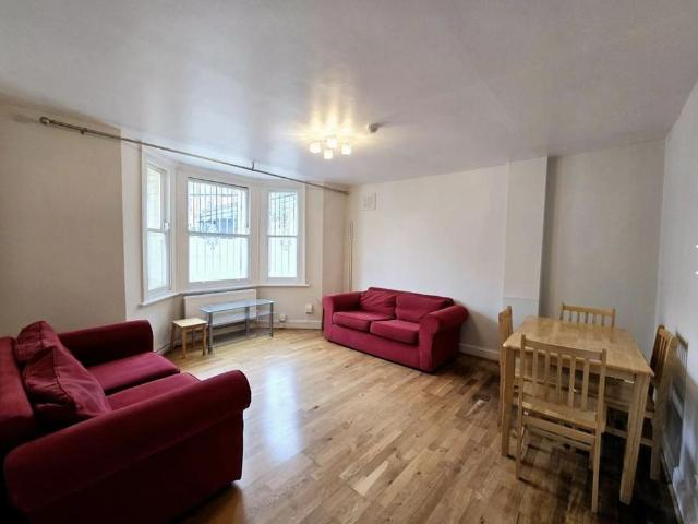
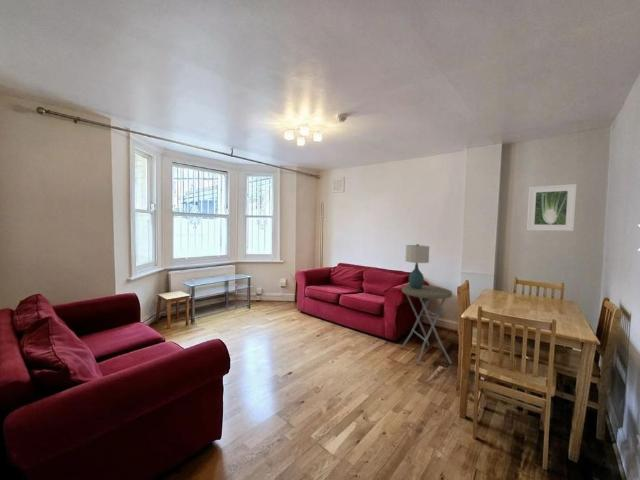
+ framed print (550, 208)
+ table lamp (416, 266)
+ side table (421, 324)
